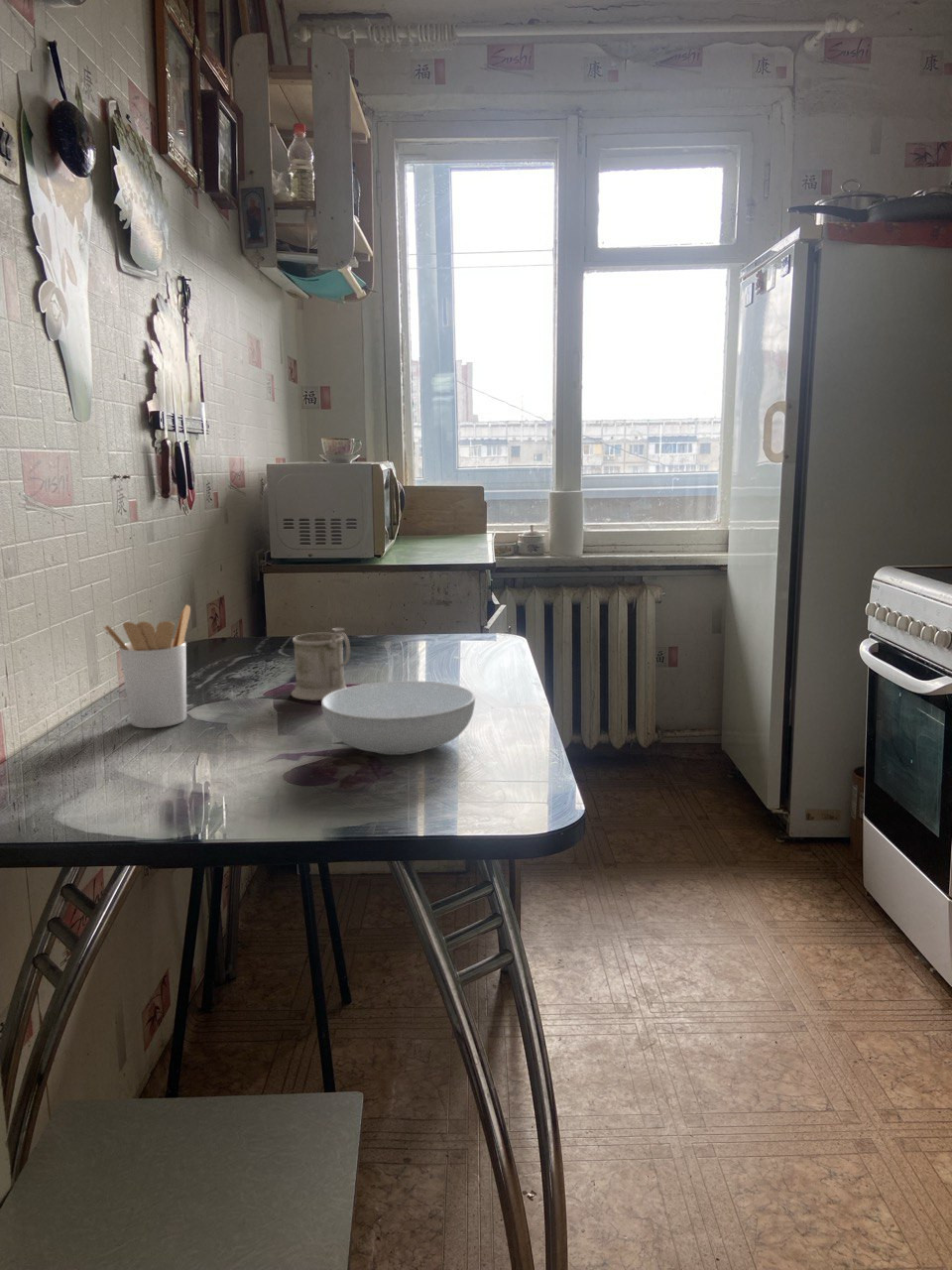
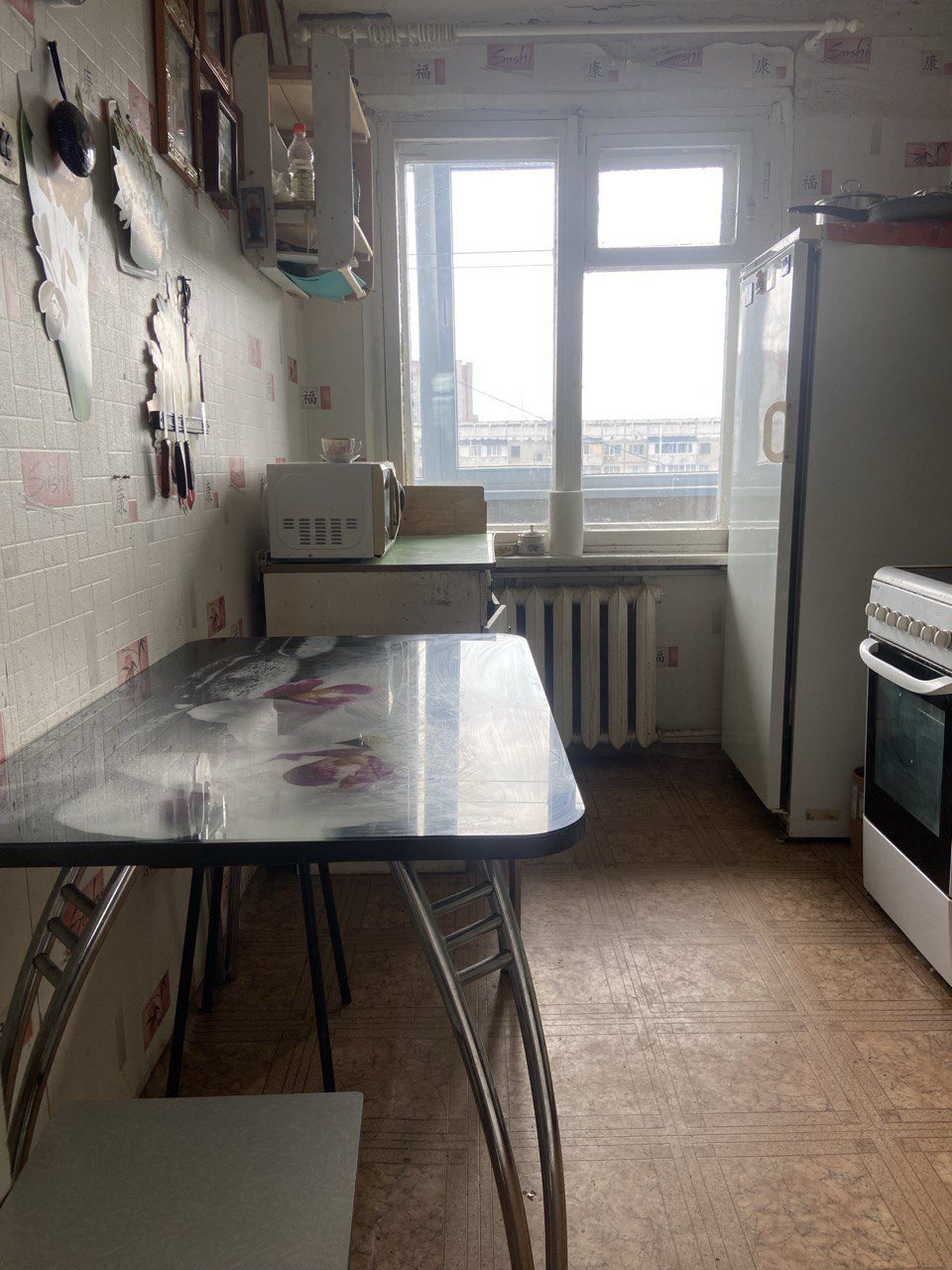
- utensil holder (154, 667)
- serving bowl (399, 720)
- mug (325, 660)
